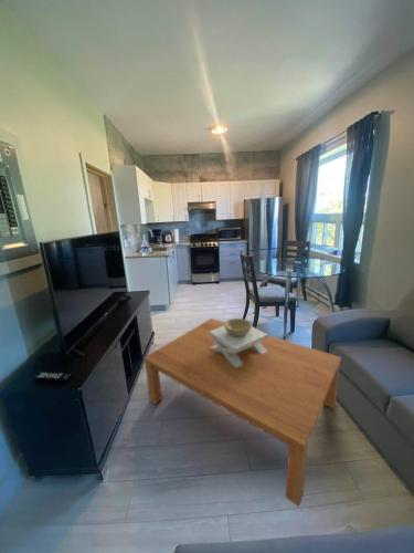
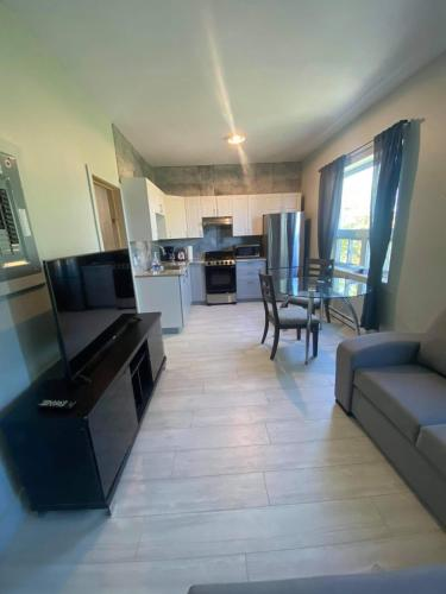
- coffee table (240, 379)
- decorative bowl (237, 336)
